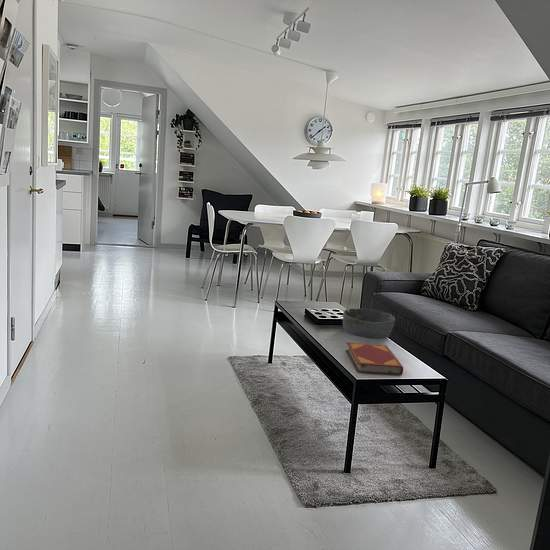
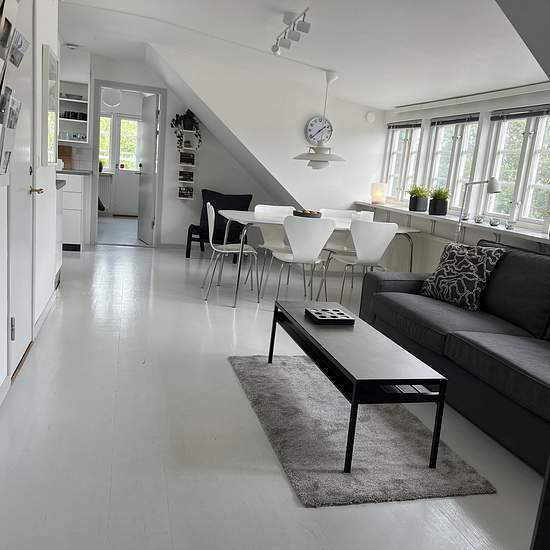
- bowl (367, 323)
- hardback book (373, 358)
